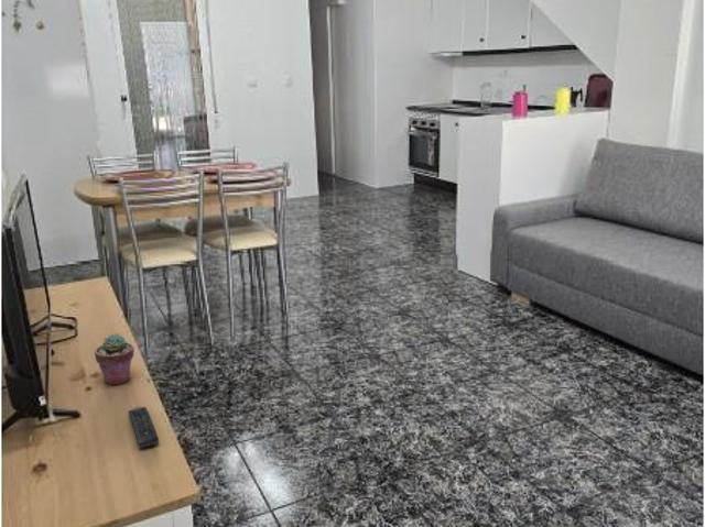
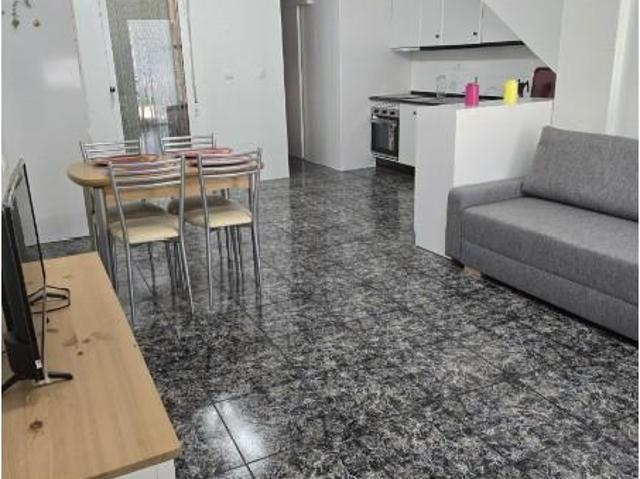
- remote control (141, 424)
- potted succulent (115, 358)
